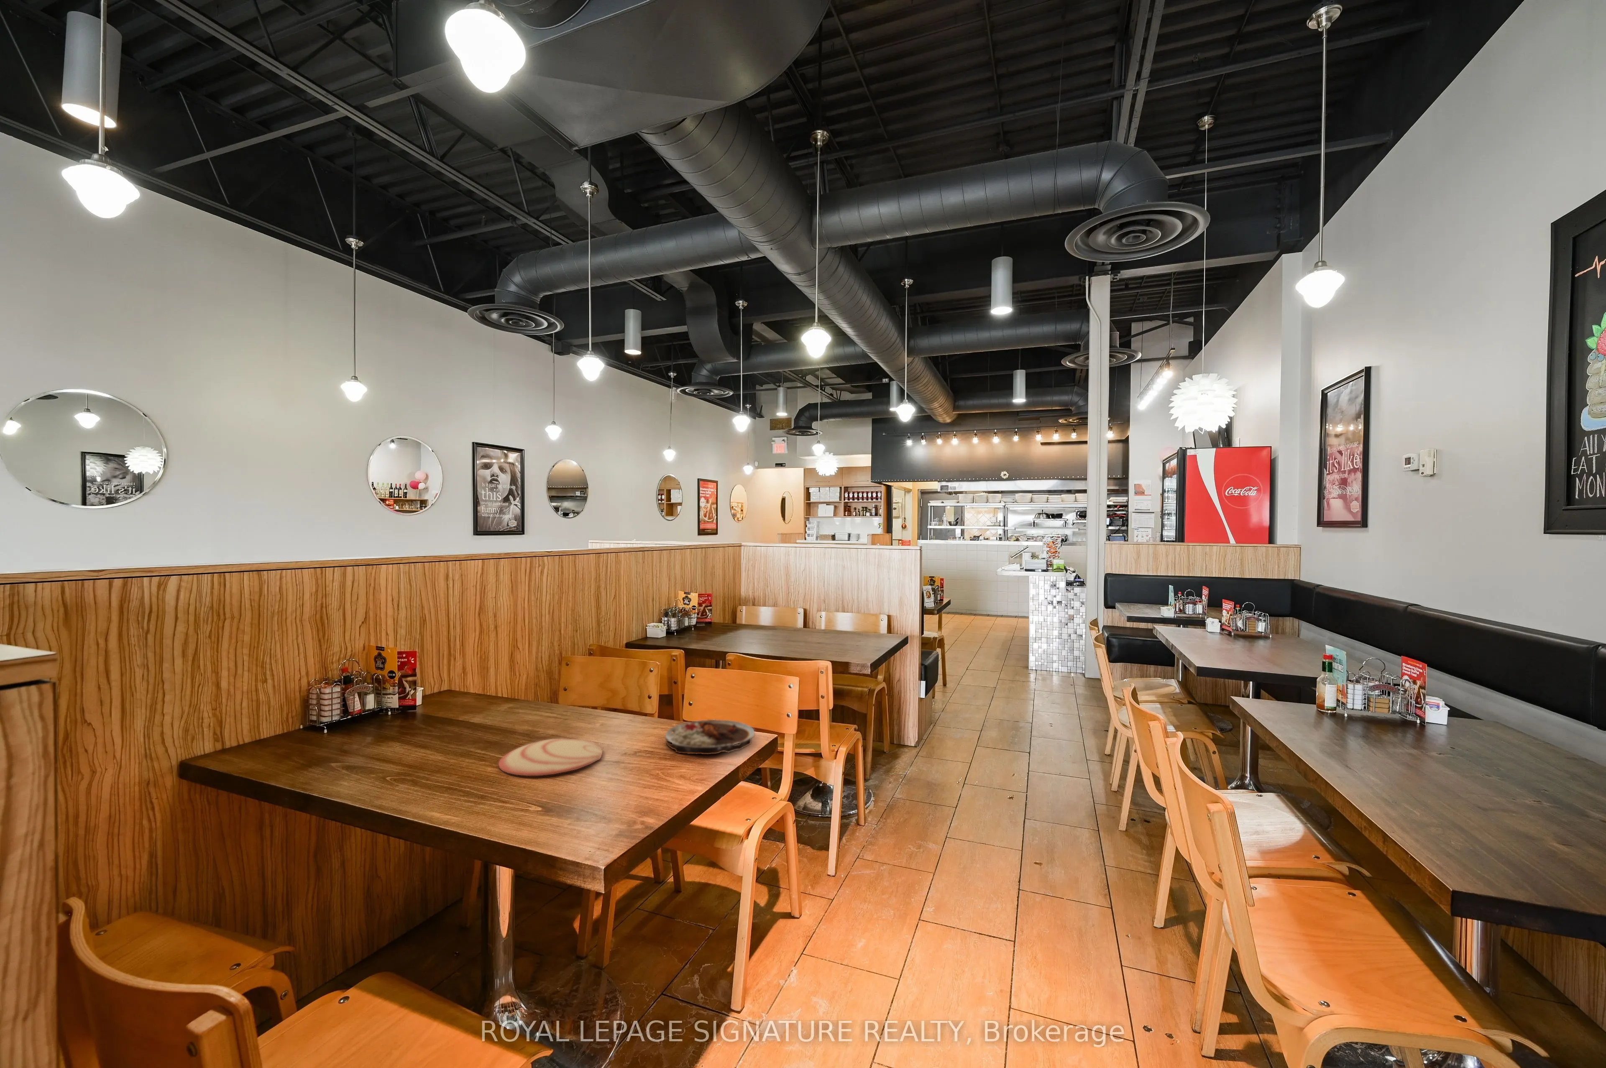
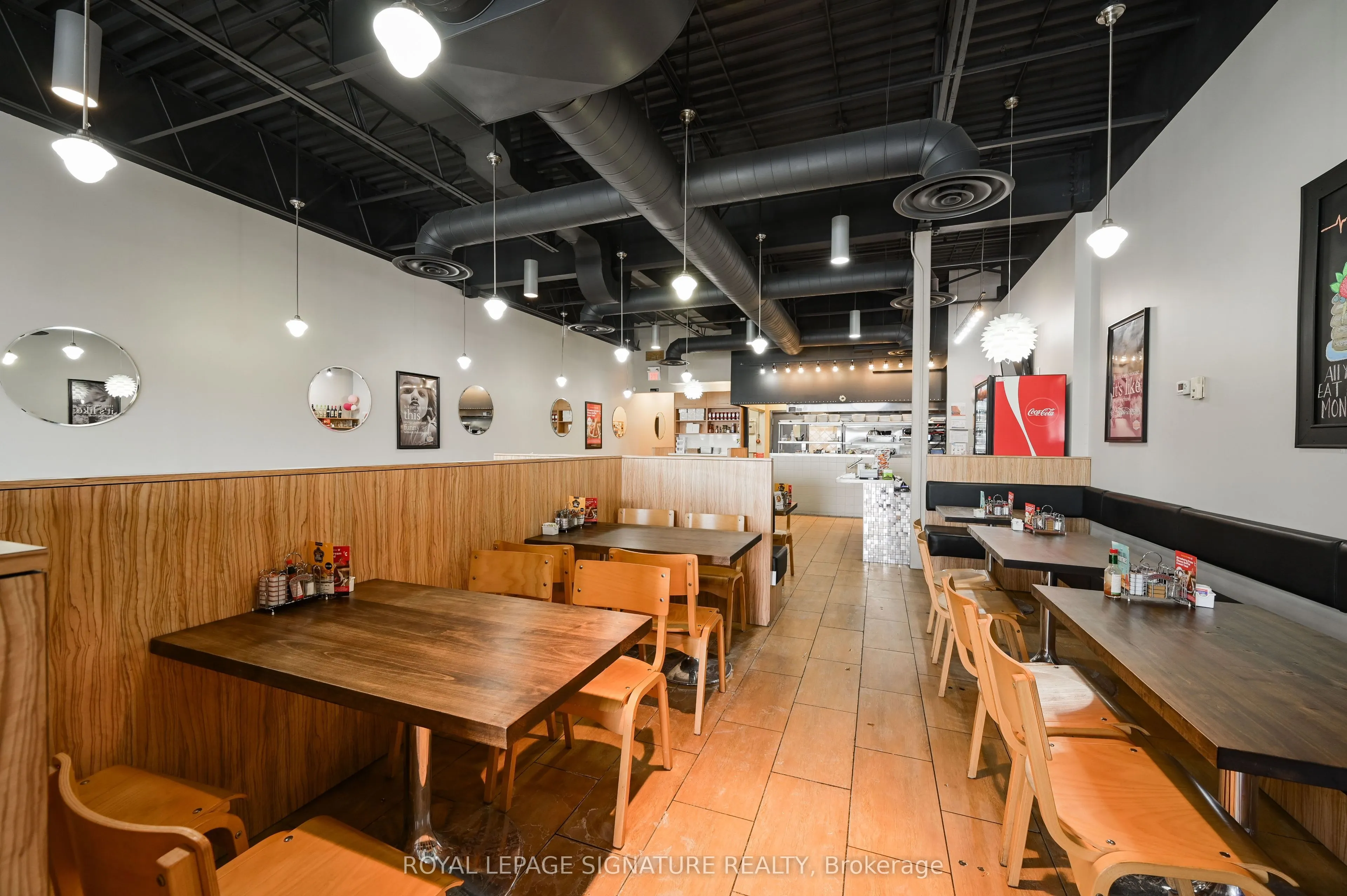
- plate (552, 752)
- plate (709, 733)
